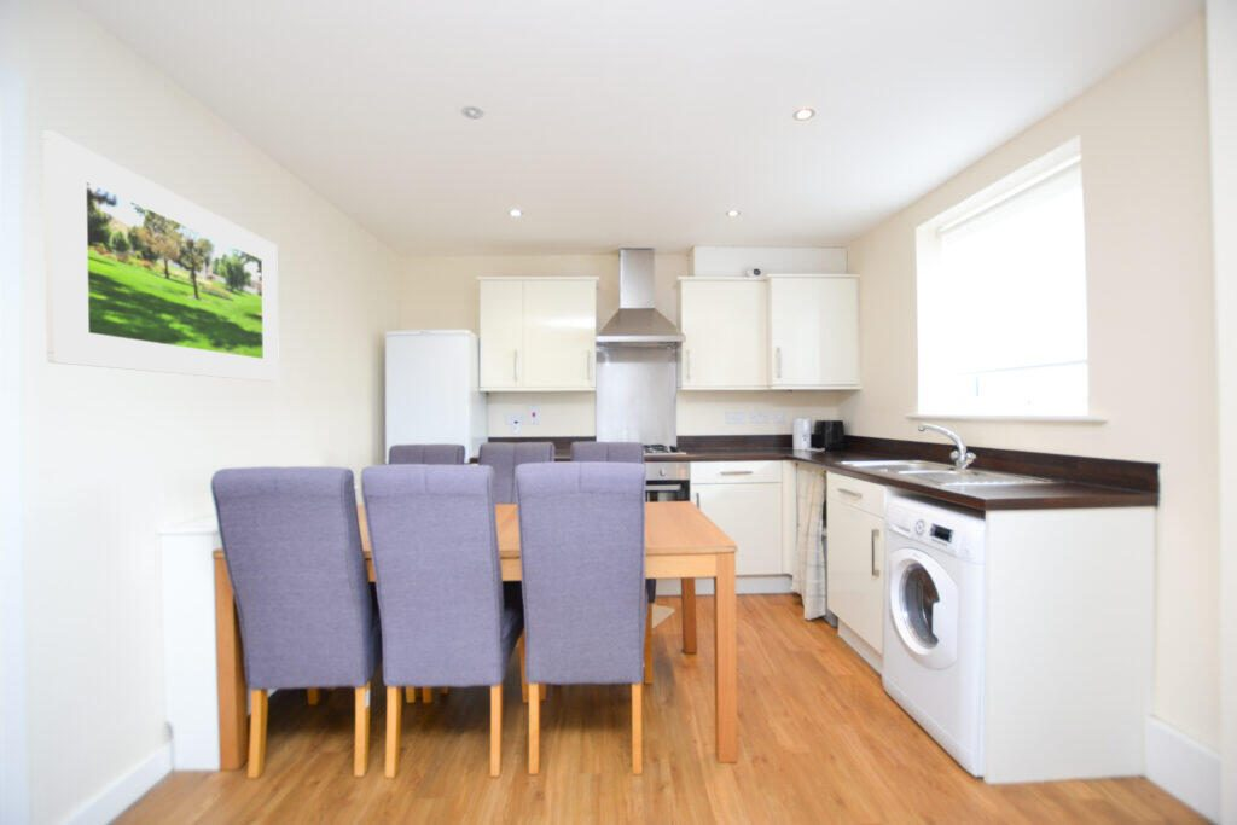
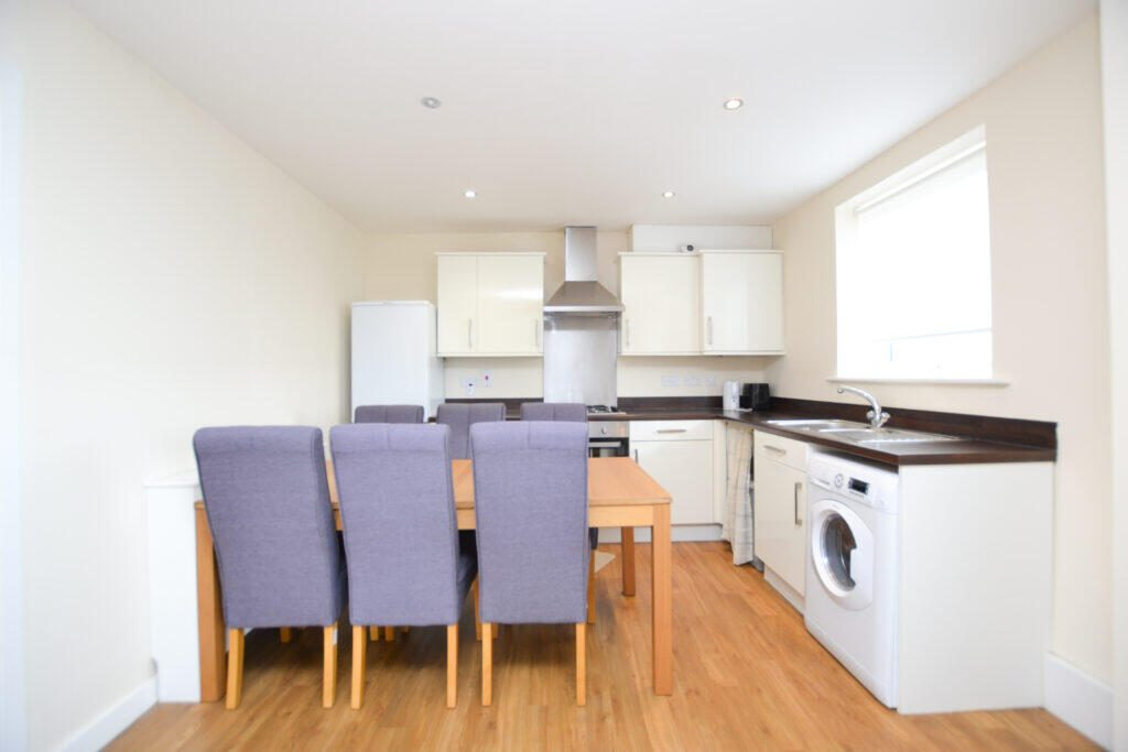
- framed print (191, 289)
